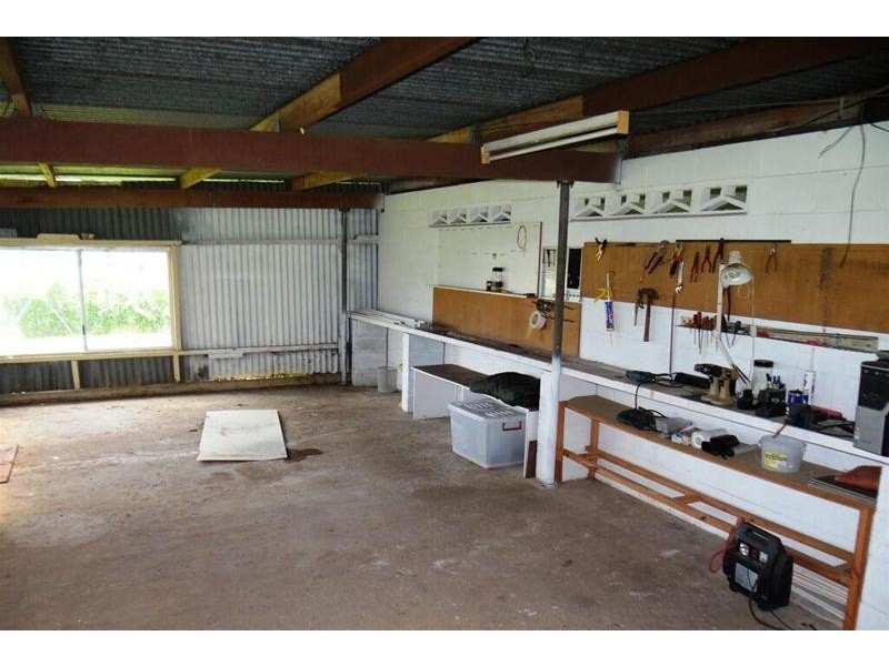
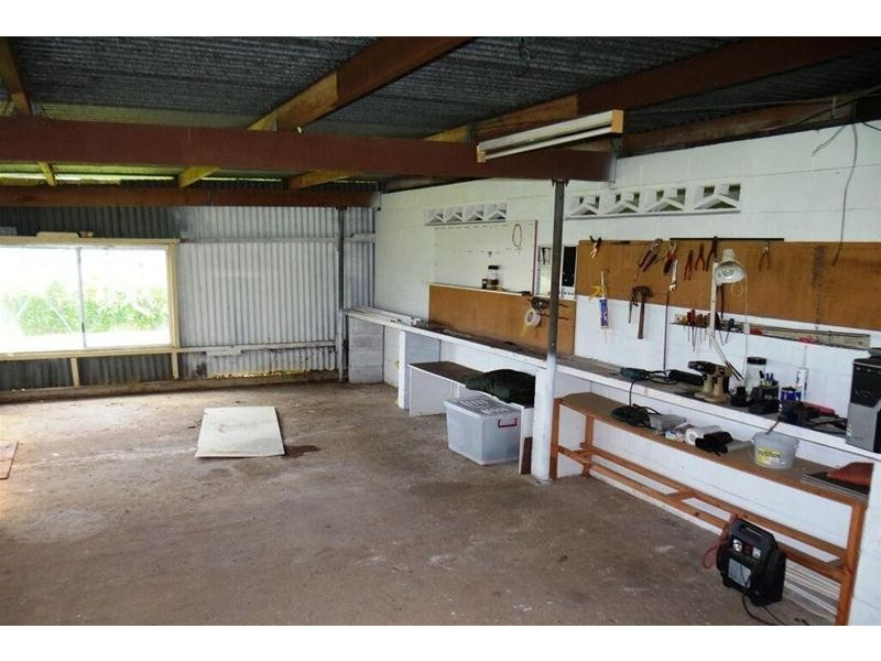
- waste bin (387, 379)
